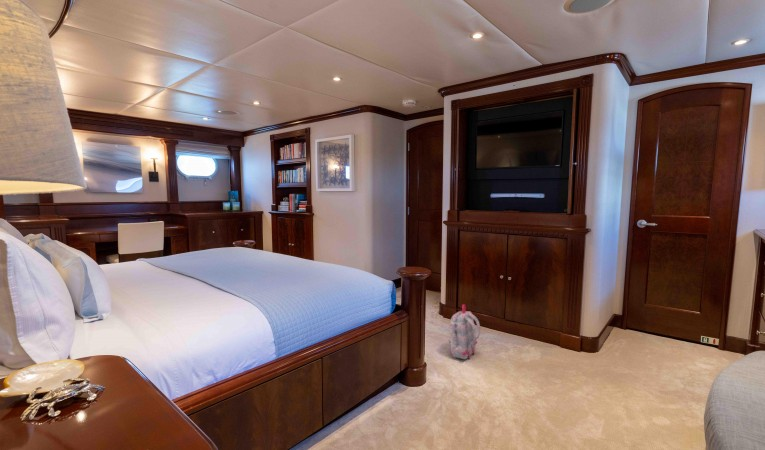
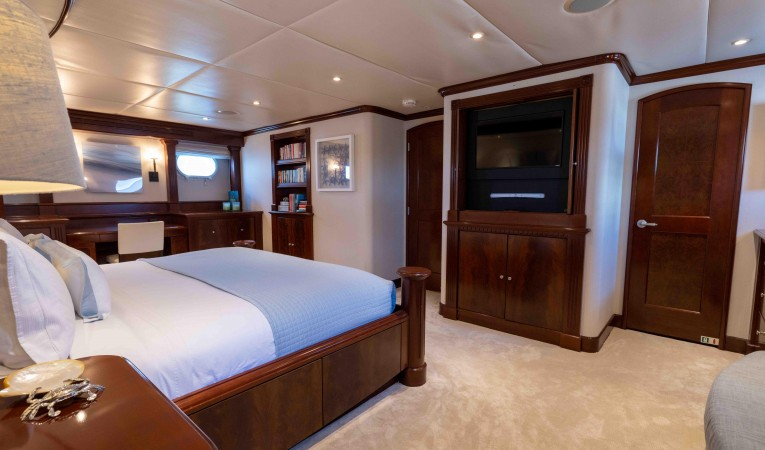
- backpack (465, 330)
